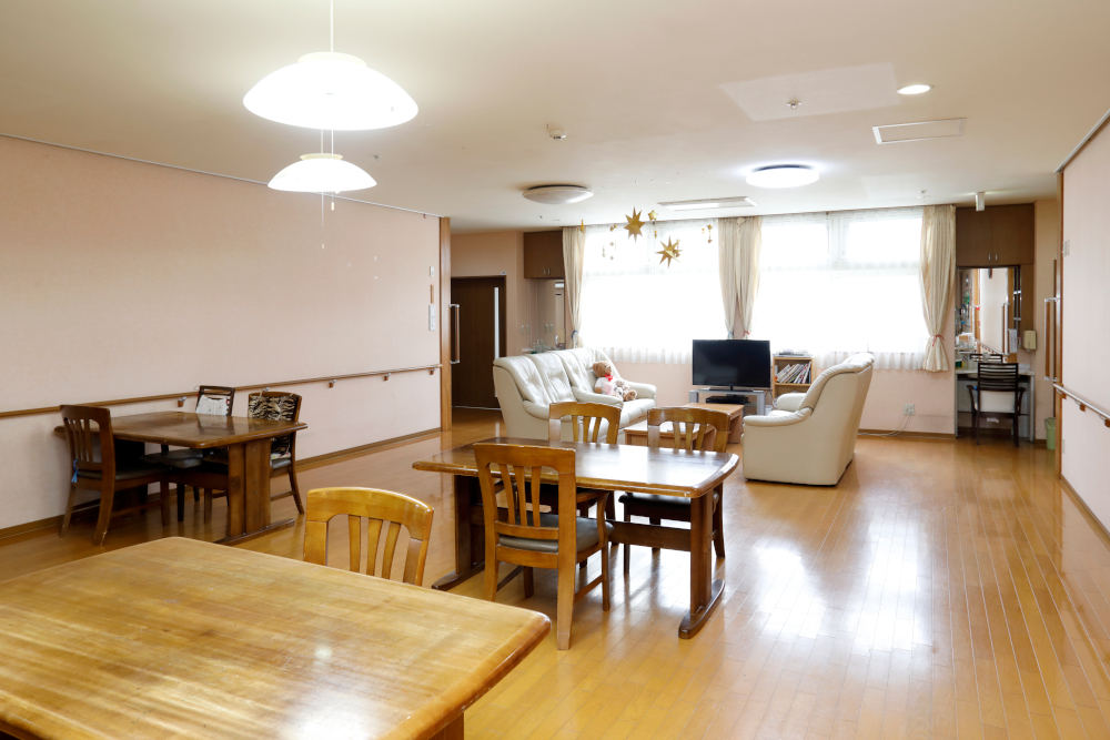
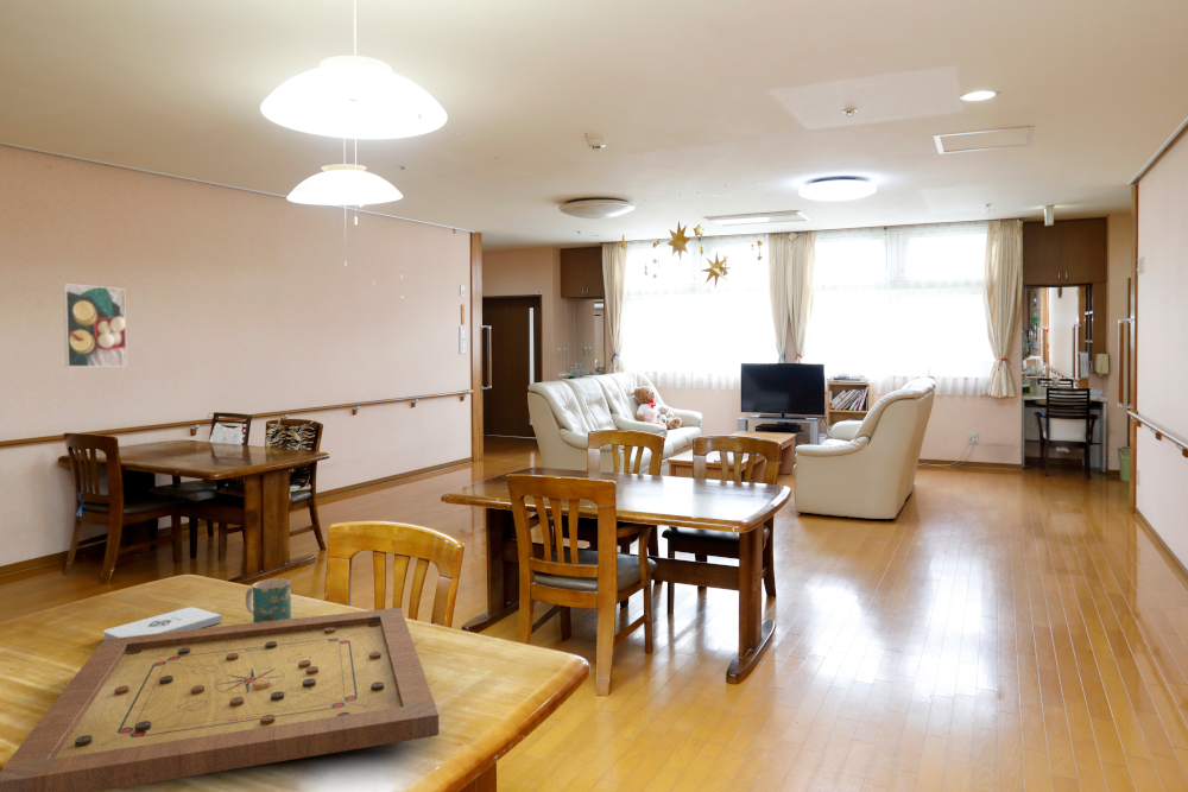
+ gameboard (251, 688)
+ mug (266, 603)
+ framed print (95, 327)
+ notepad (163, 626)
